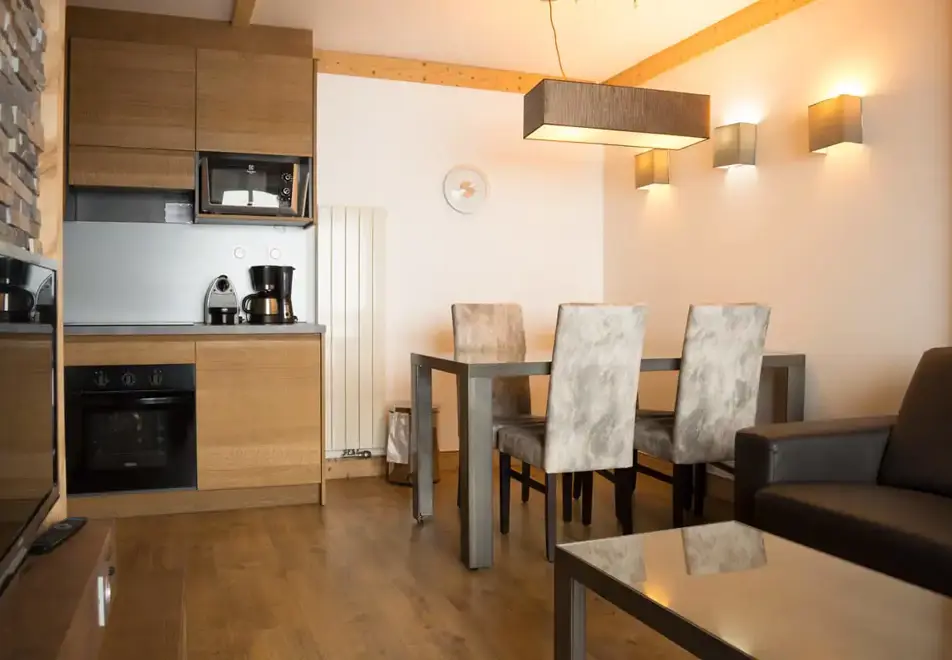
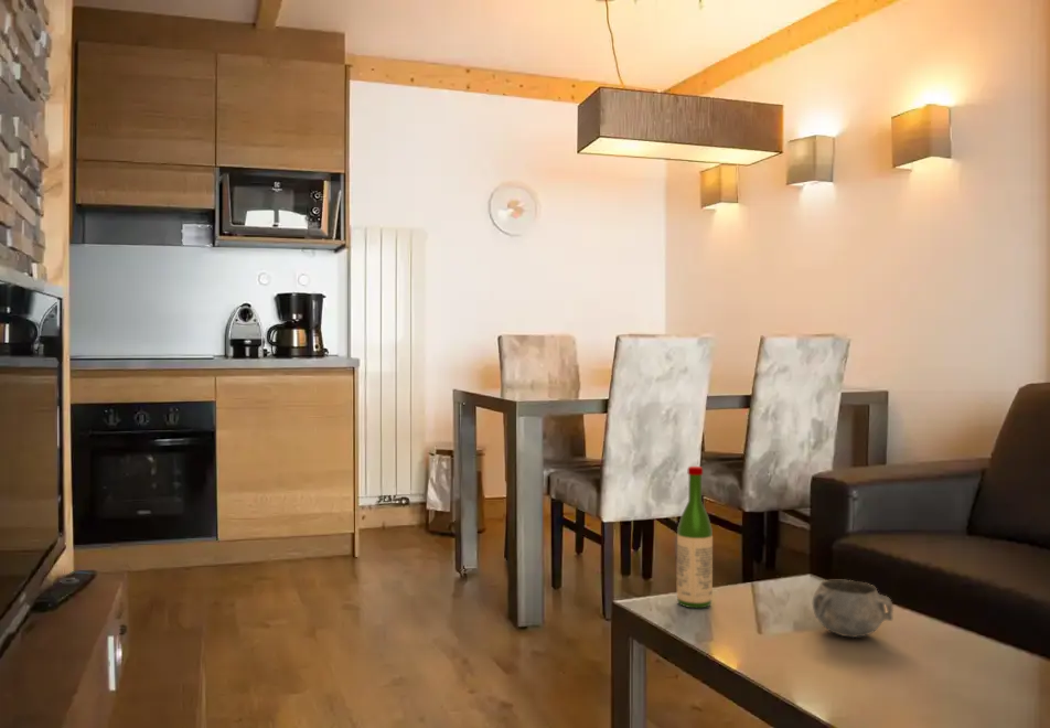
+ wine bottle (694, 535)
+ decorative bowl (851, 609)
